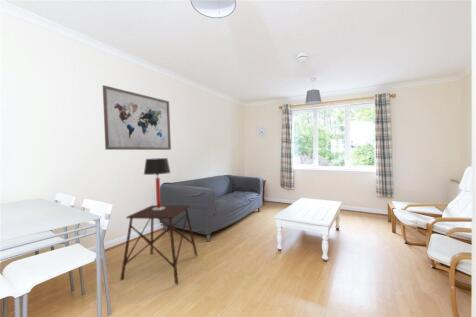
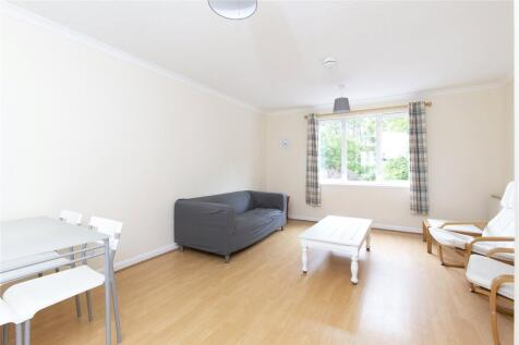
- wall art (141, 122)
- table lamp (157, 183)
- side table (159, 237)
